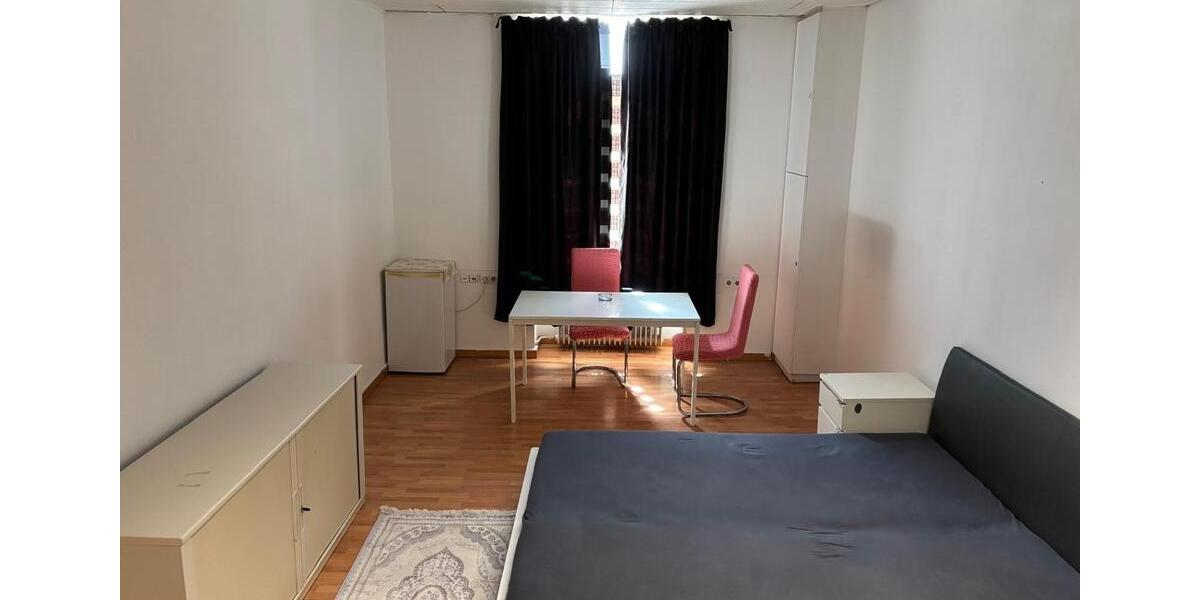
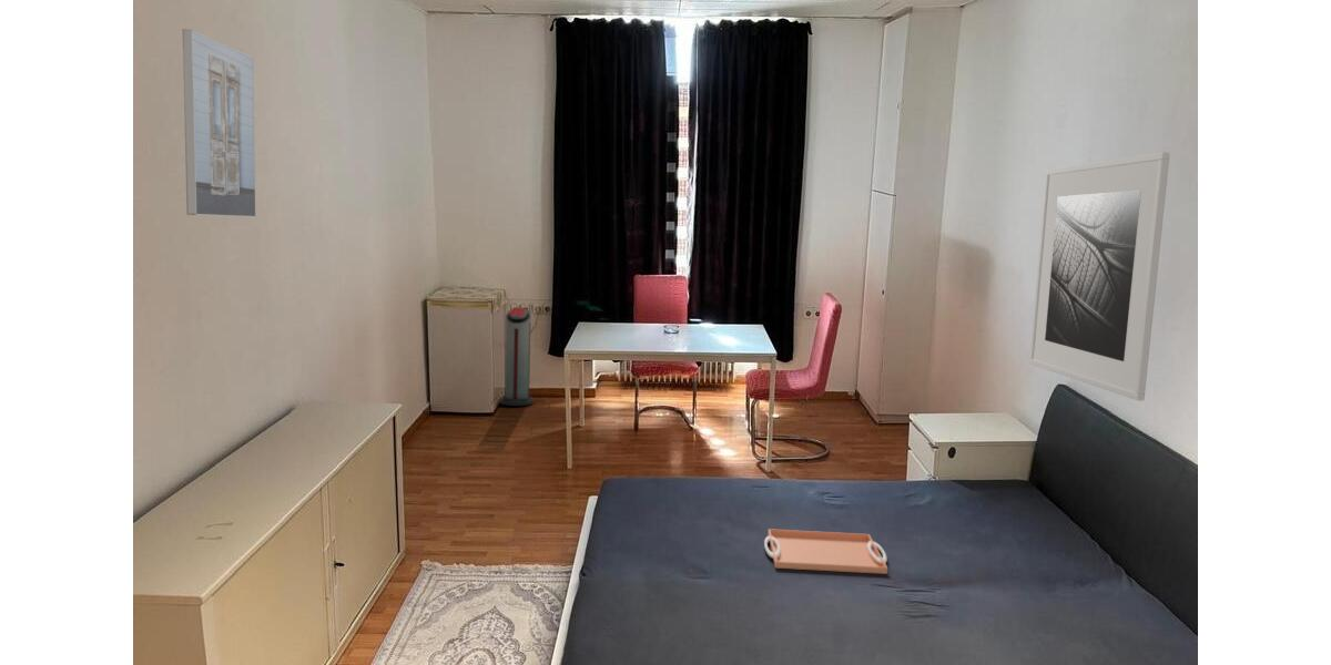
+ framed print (1089, 273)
+ serving tray (824, 550)
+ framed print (222, 131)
+ air purifier (517, 355)
